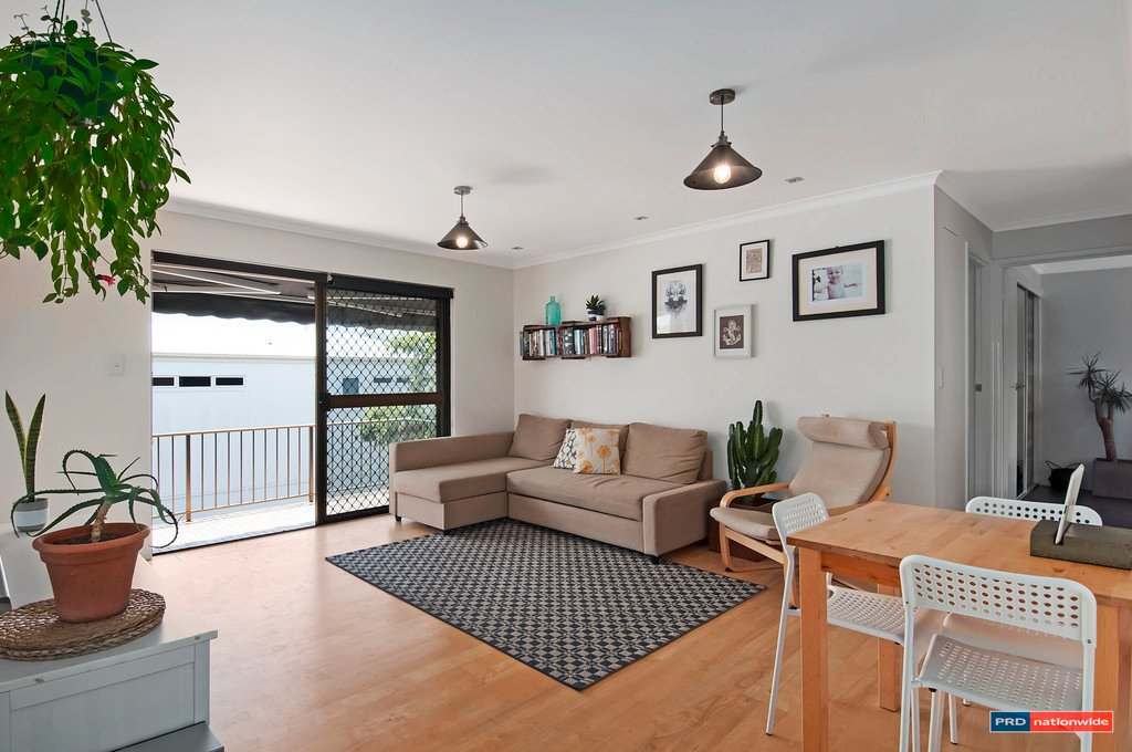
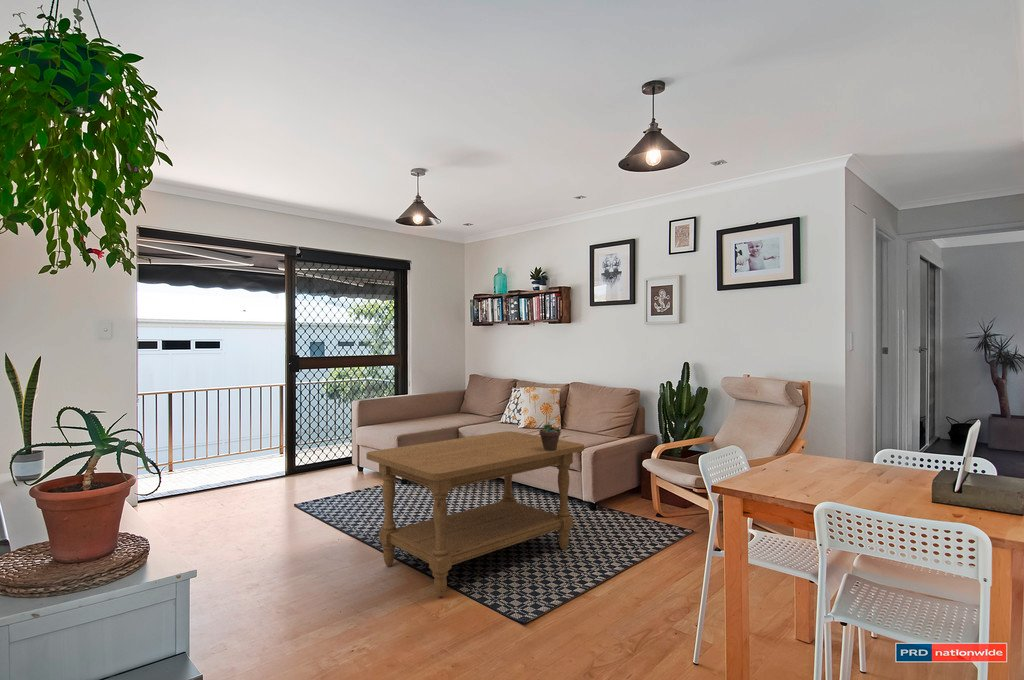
+ coffee table (481, 506)
+ succulent plant (549, 431)
